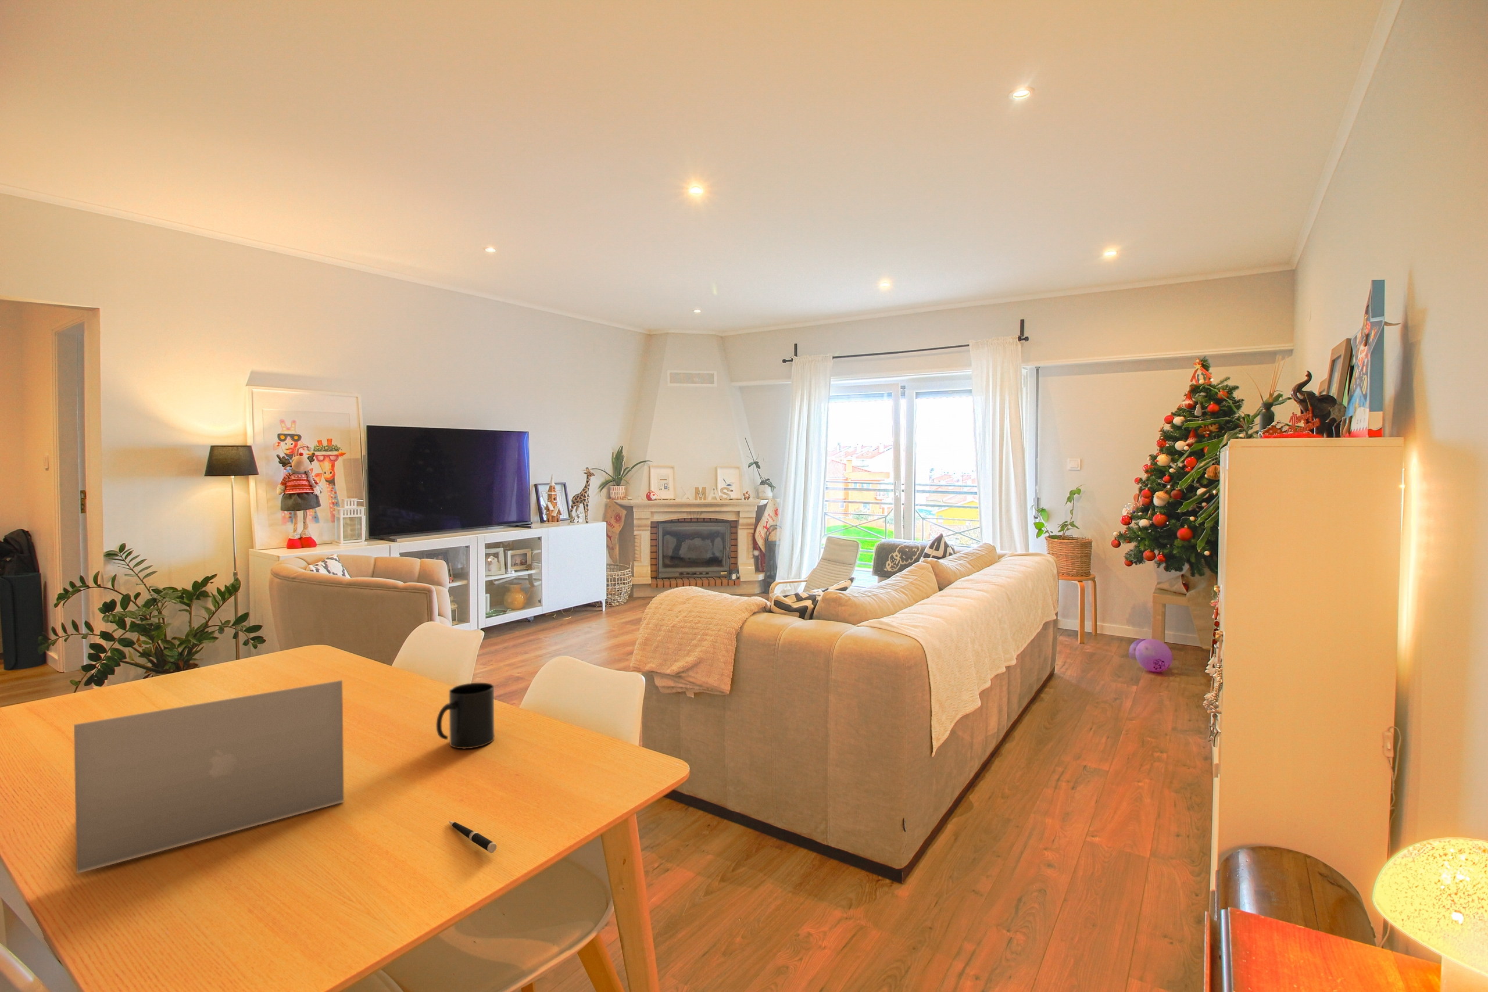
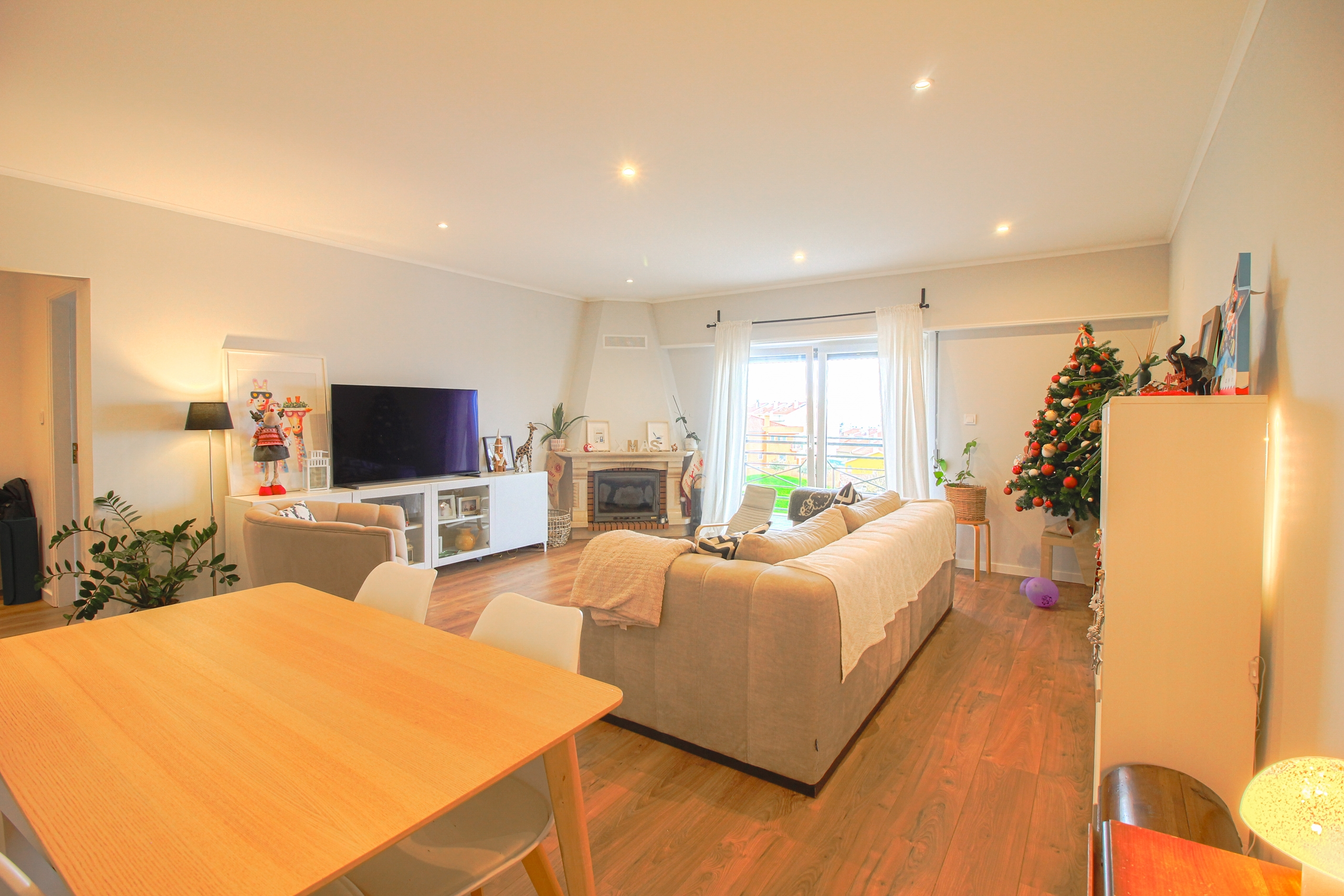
- laptop (217, 746)
- mug (464, 717)
- pen (469, 833)
